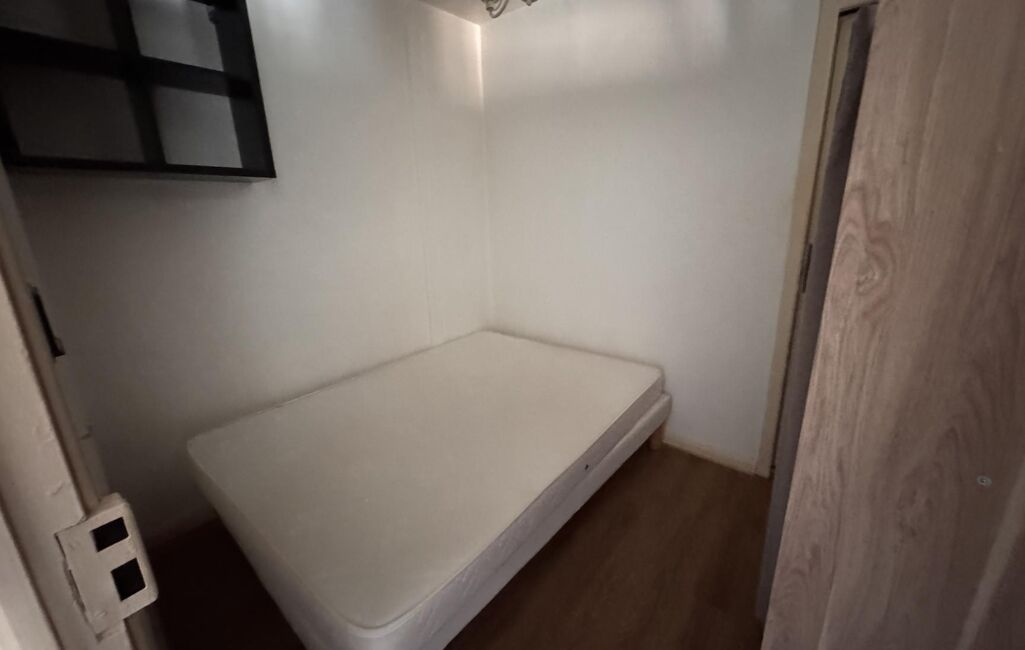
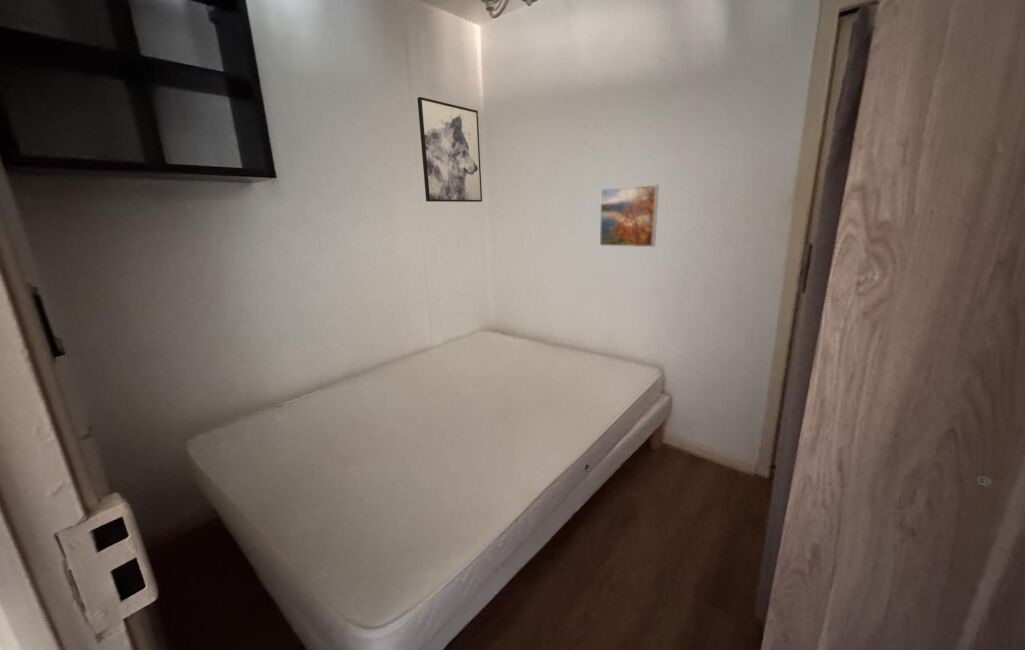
+ wall art (452, 154)
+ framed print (627, 217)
